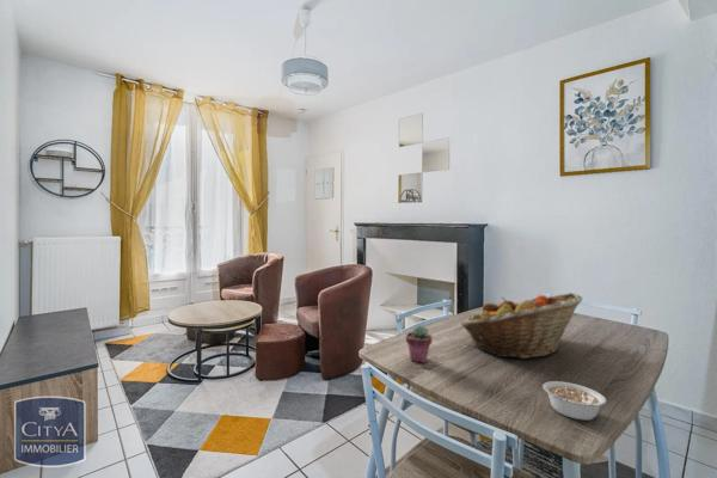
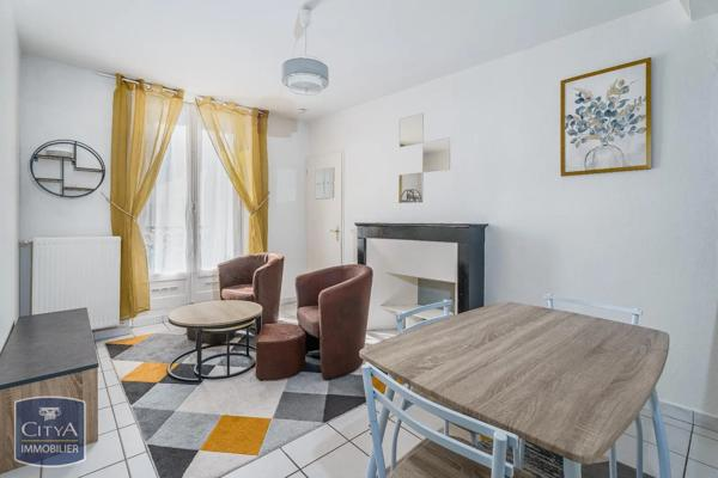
- fruit basket (520, 319)
- potted succulent (418, 342)
- legume (575, 400)
